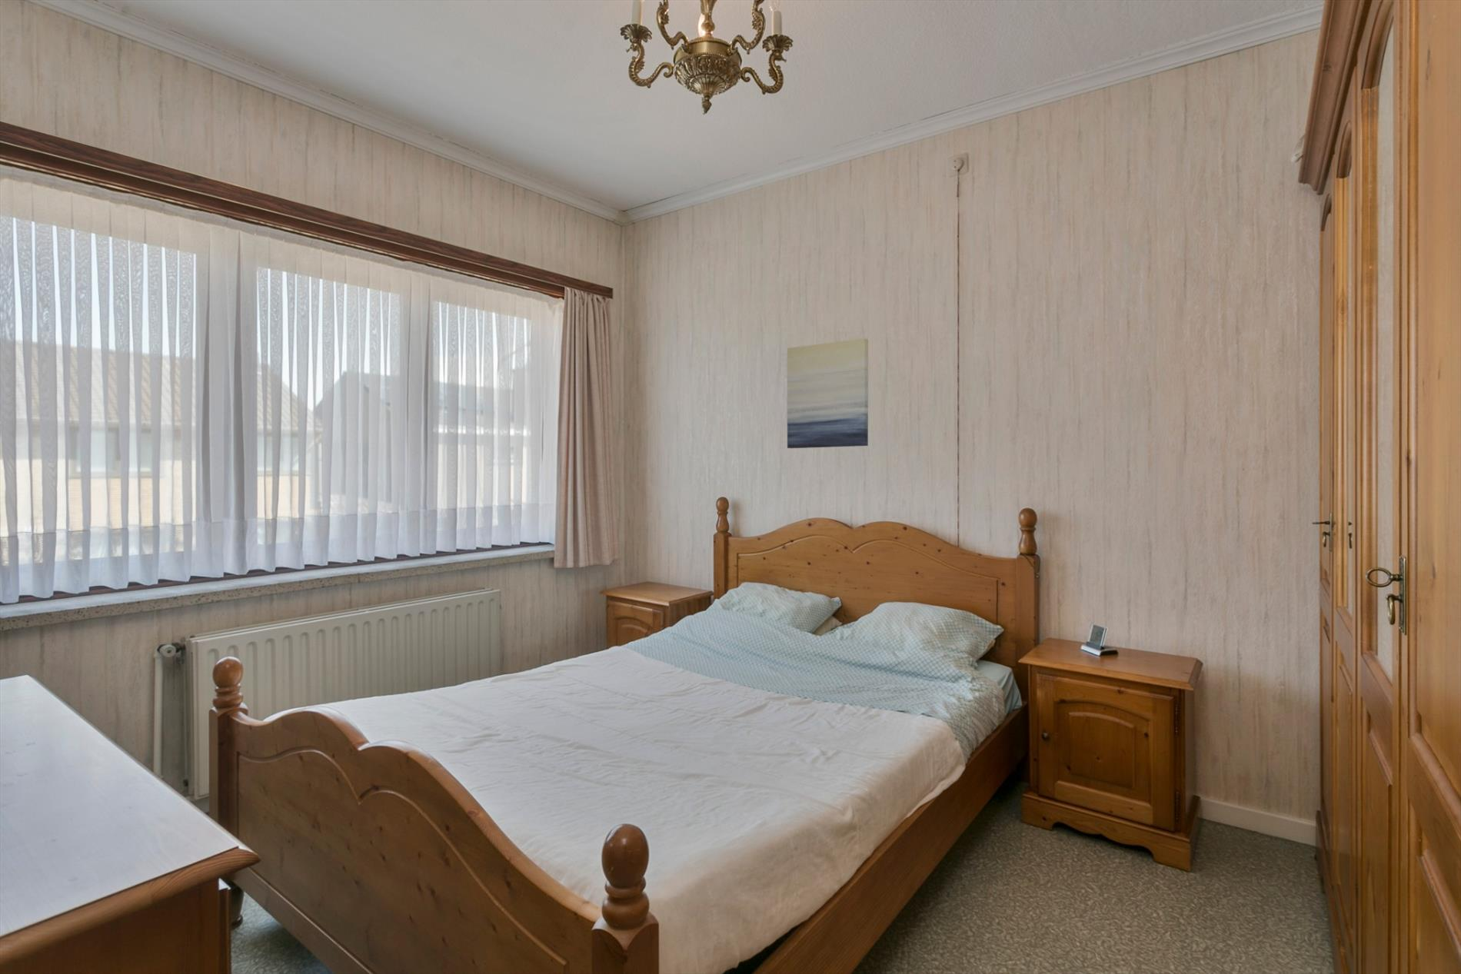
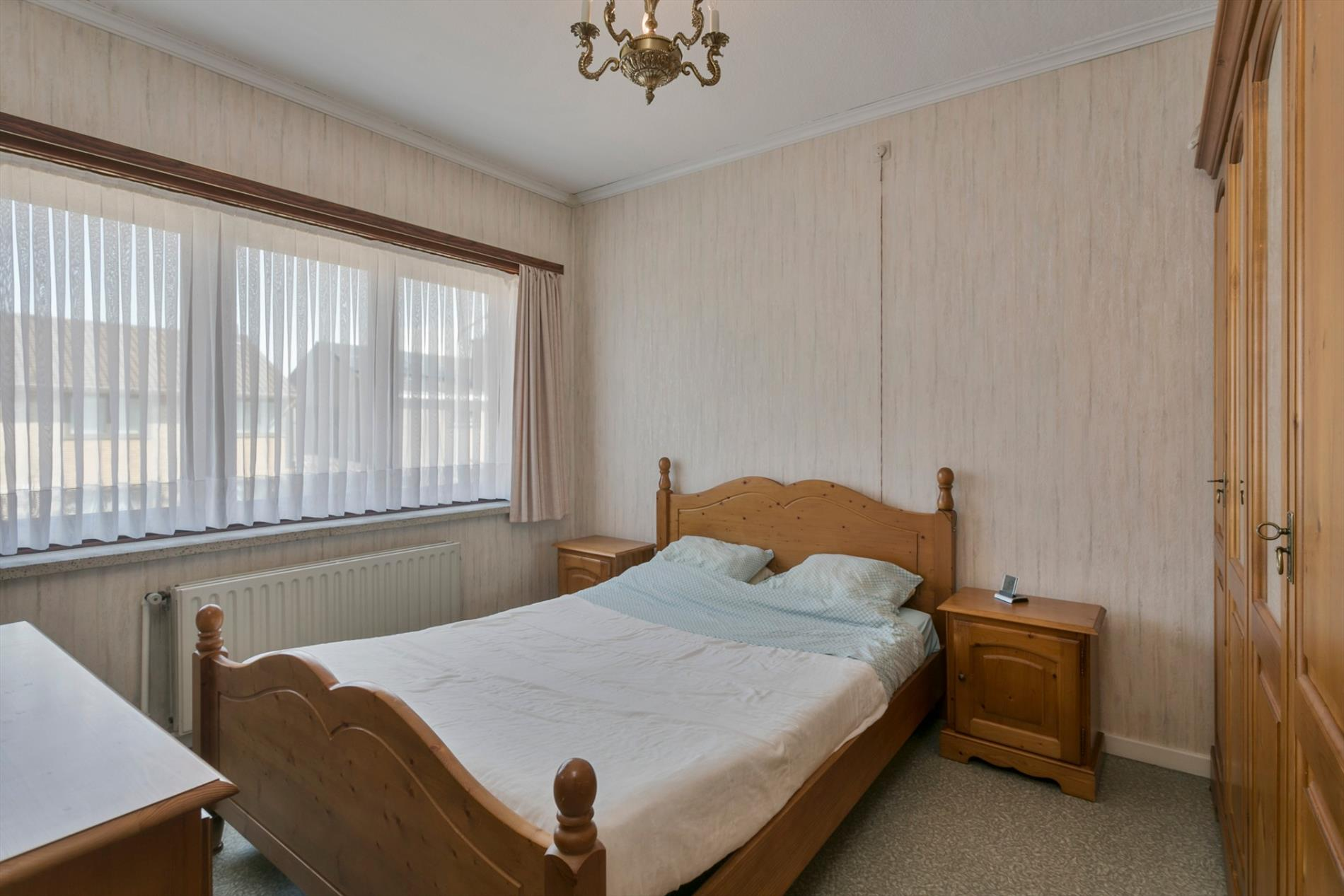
- wall art (826, 395)
